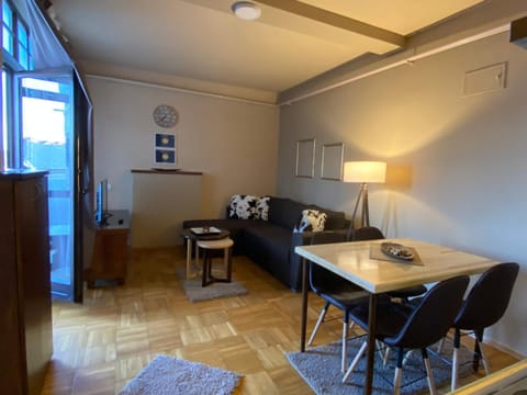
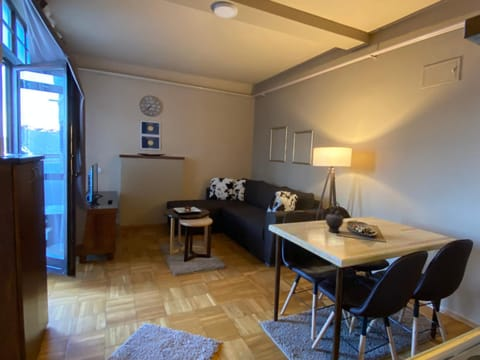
+ teapot (336, 216)
